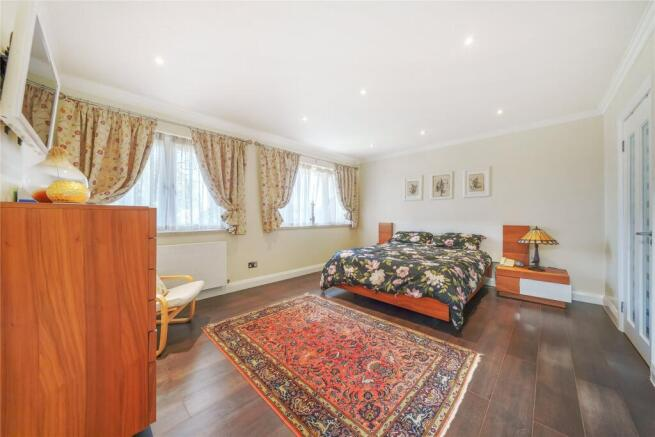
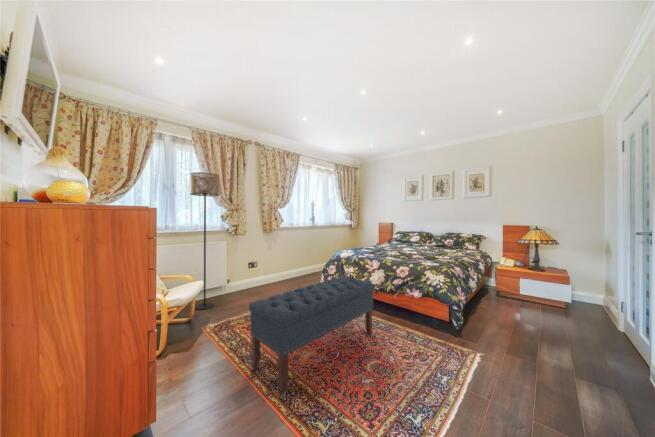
+ floor lamp (204, 240)
+ bench (319, 318)
